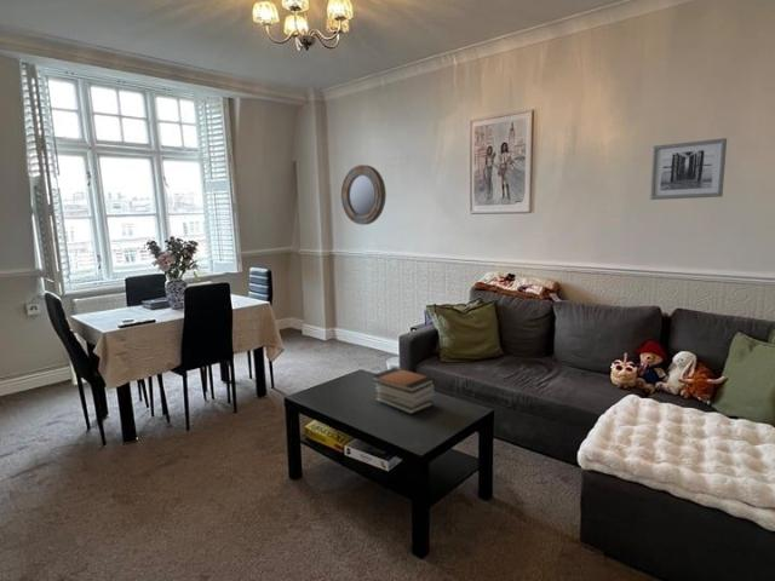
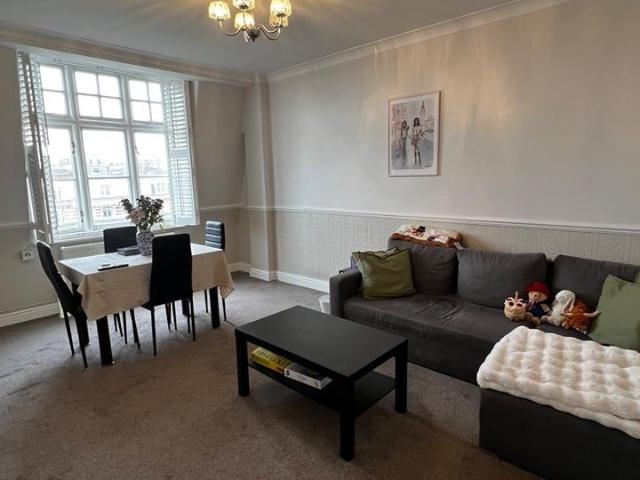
- book stack (403, 390)
- home mirror (362, 195)
- wall art (685, 171)
